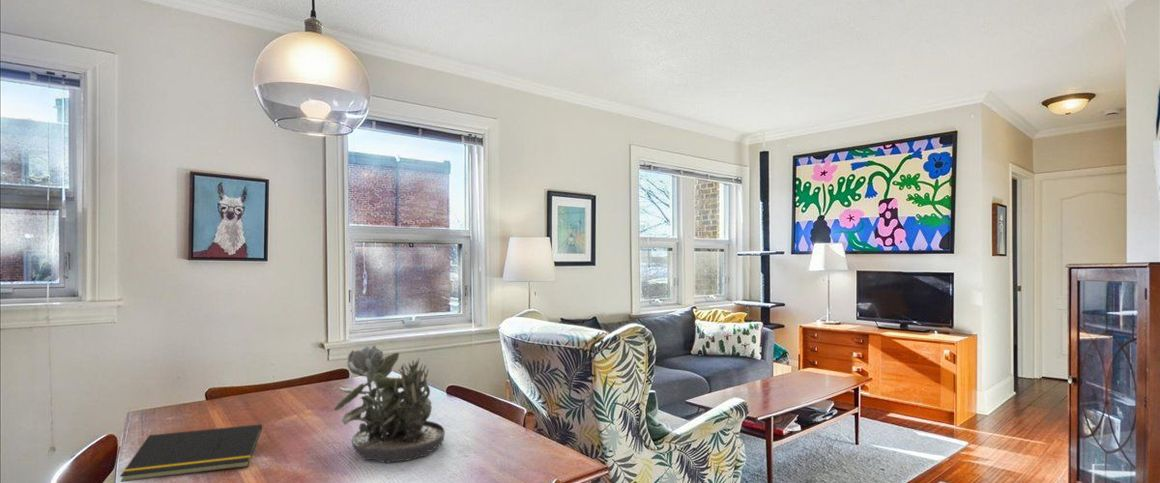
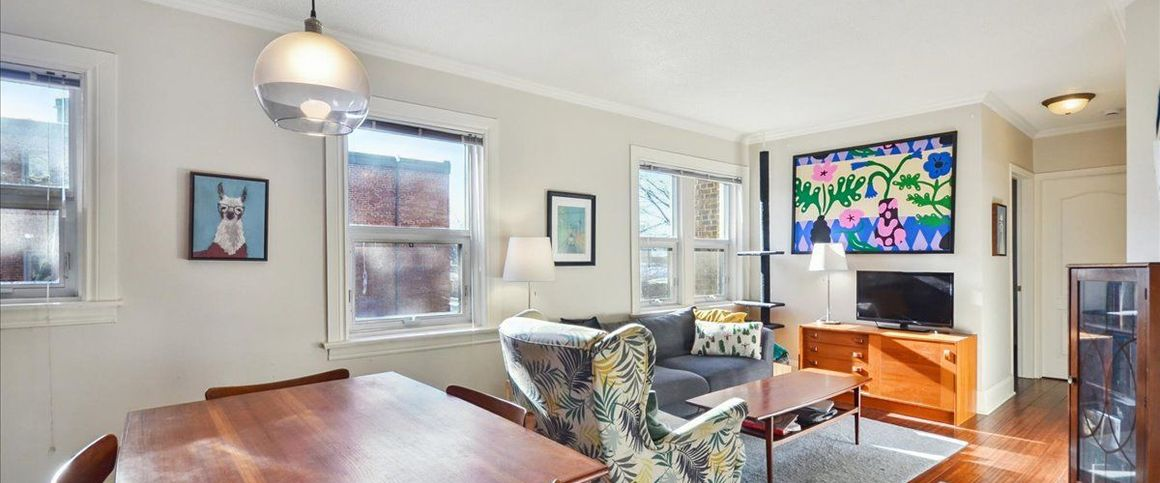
- succulent plant (391, 396)
- notepad (197, 450)
